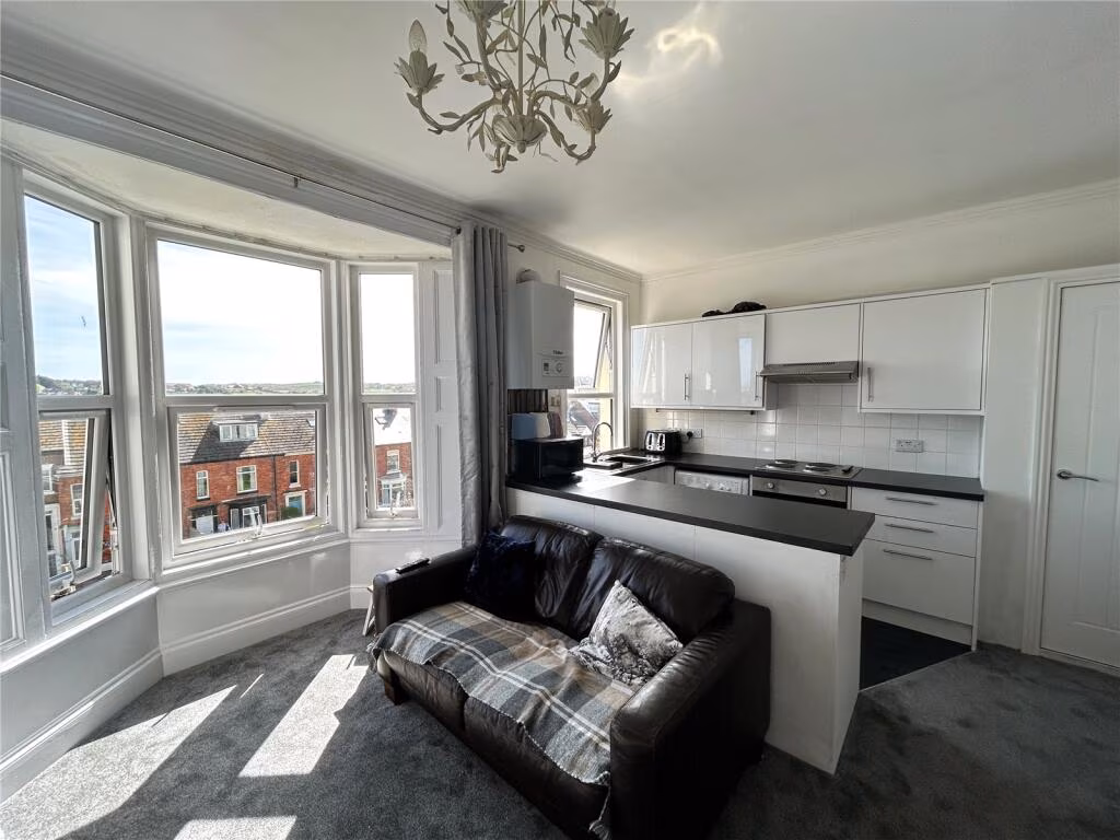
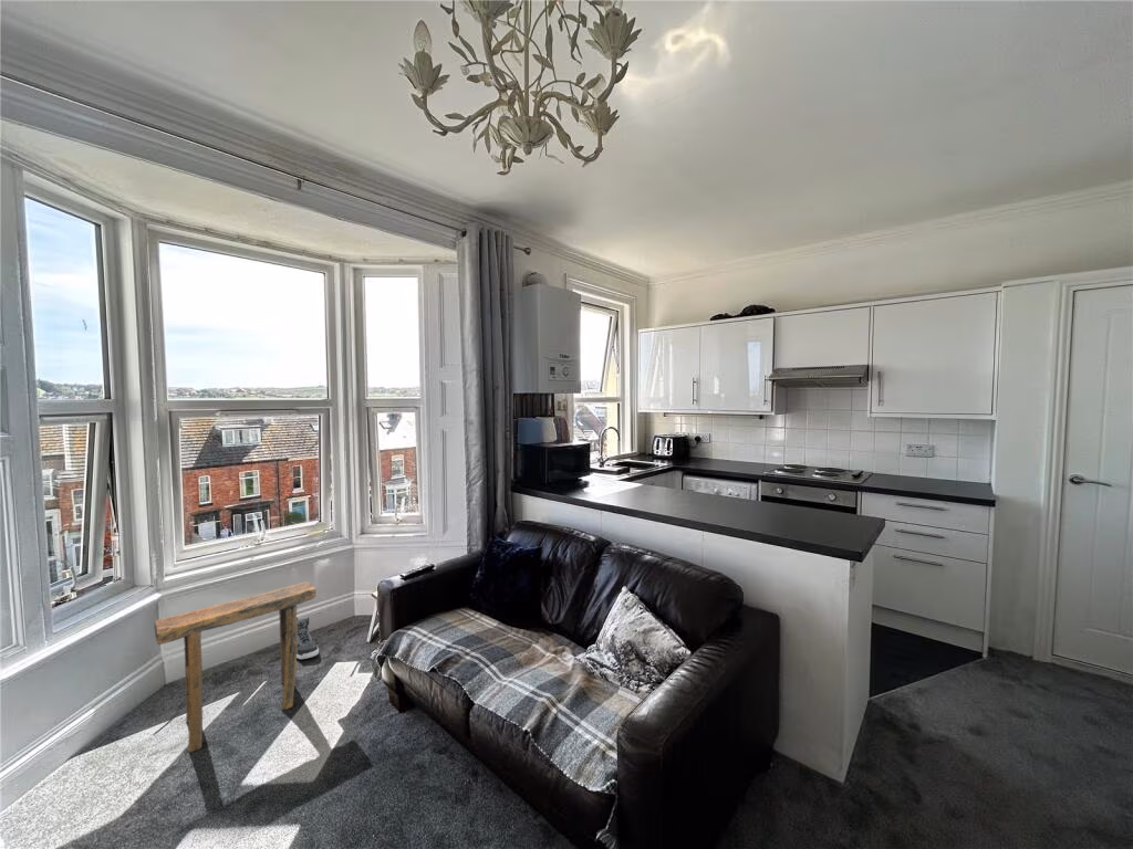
+ stool (230, 623)
+ sneaker (302, 636)
